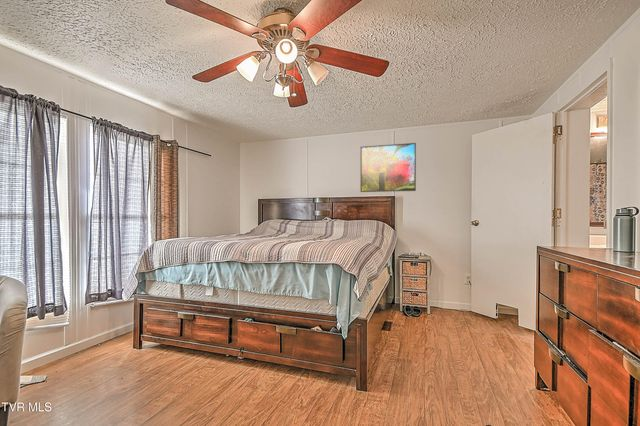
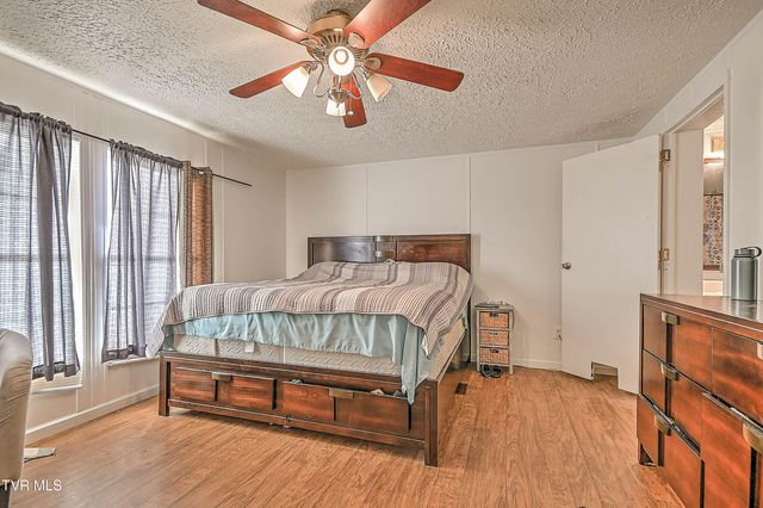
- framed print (387, 168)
